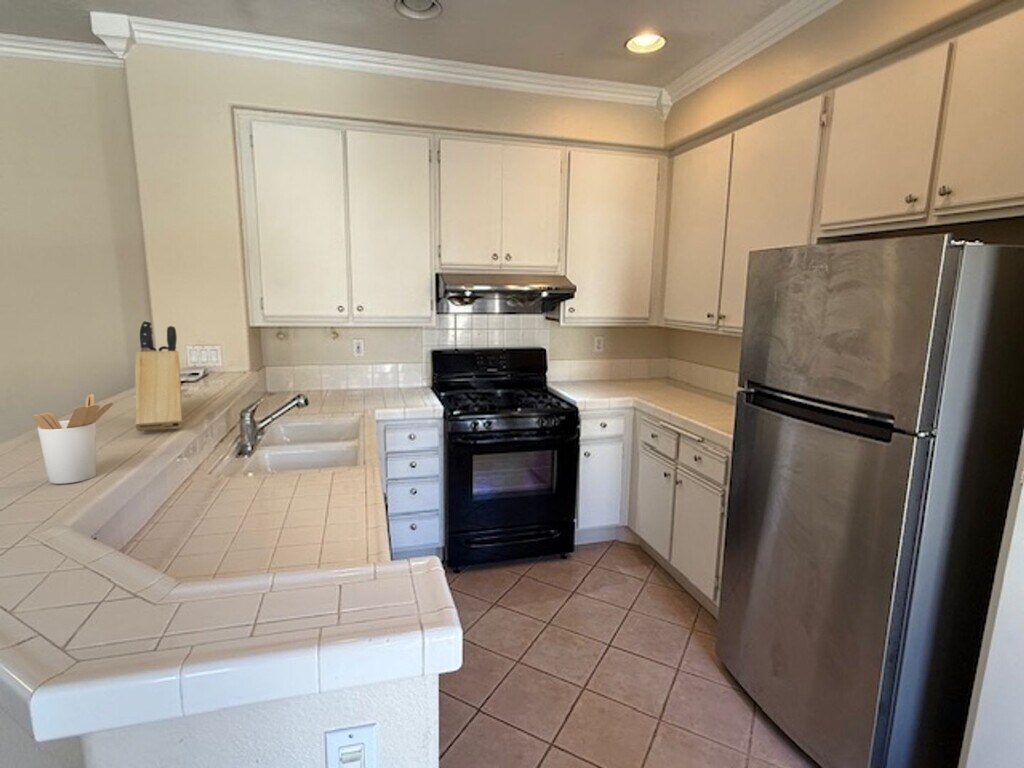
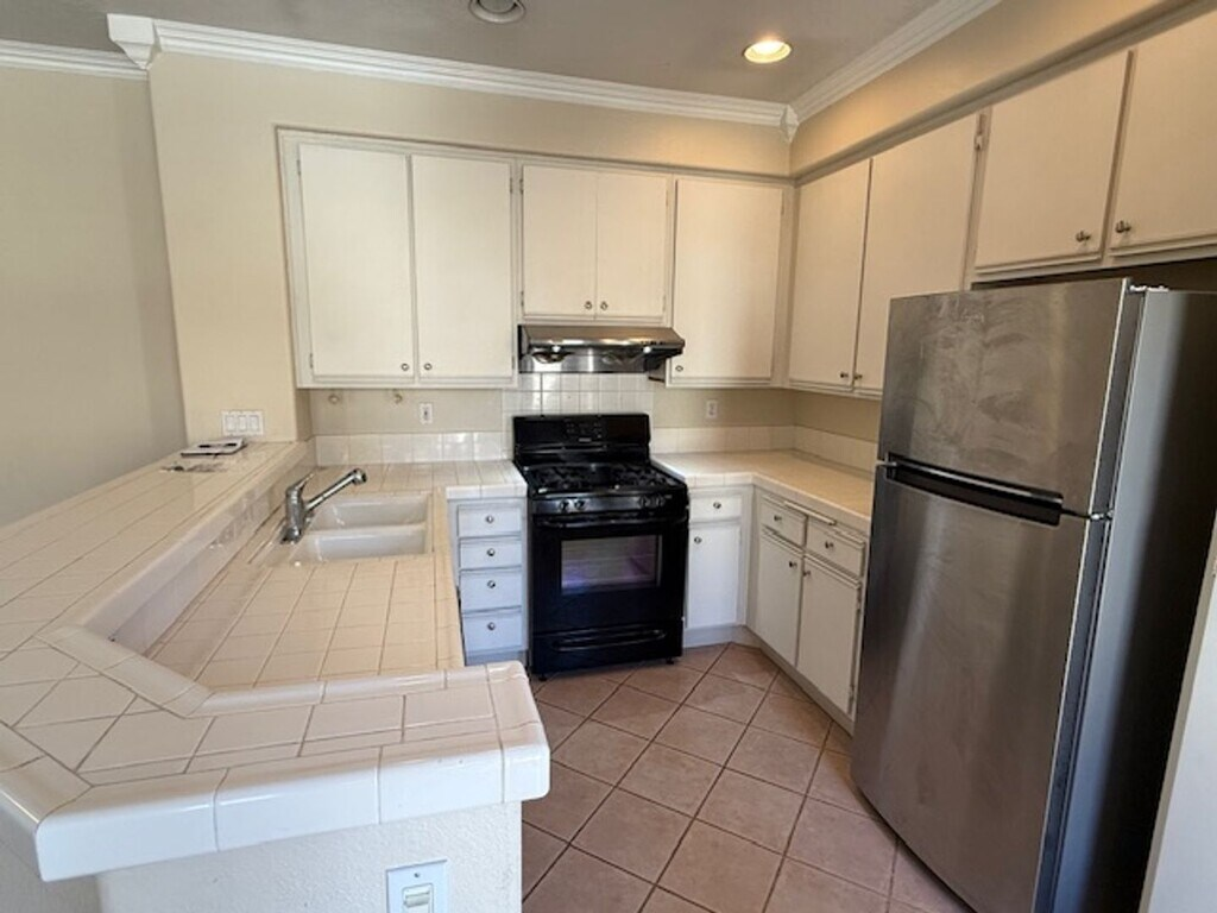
- utensil holder (78, 438)
- knife block (158, 372)
